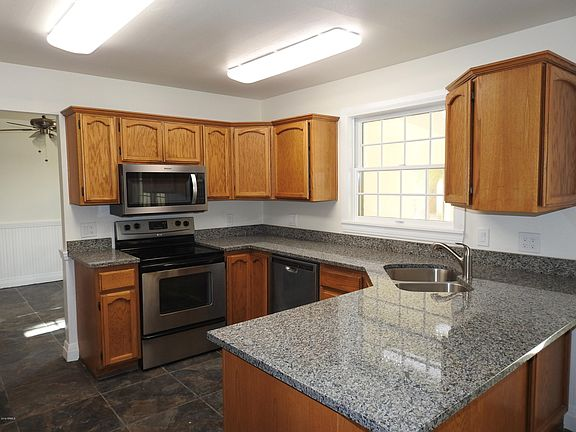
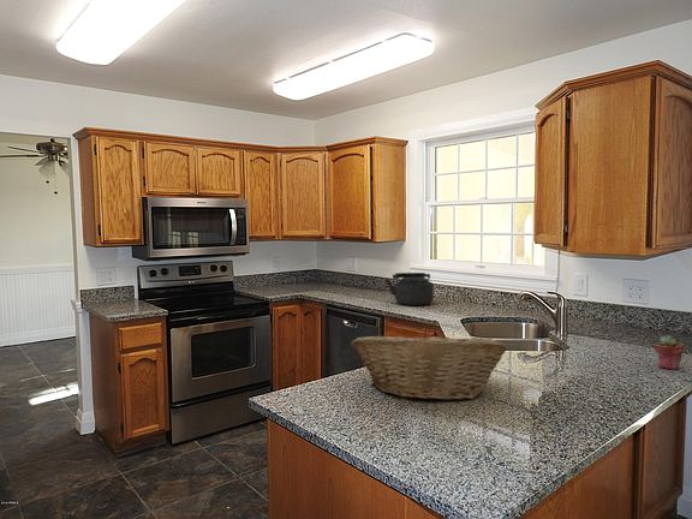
+ potted succulent (668, 351)
+ fruit basket (426, 357)
+ kettle (412, 287)
